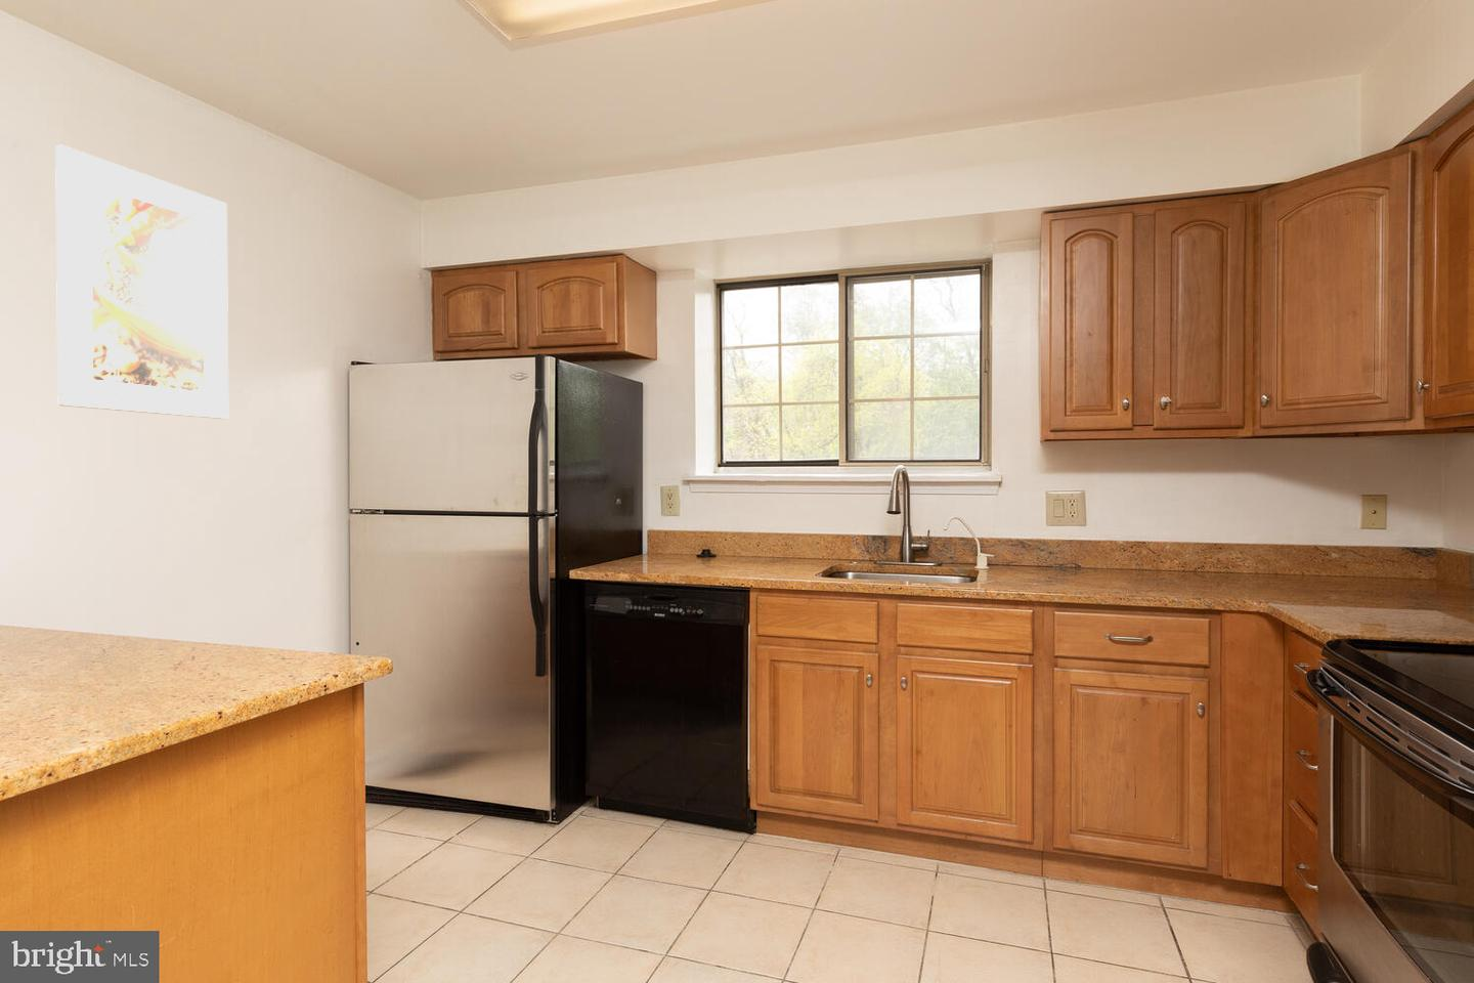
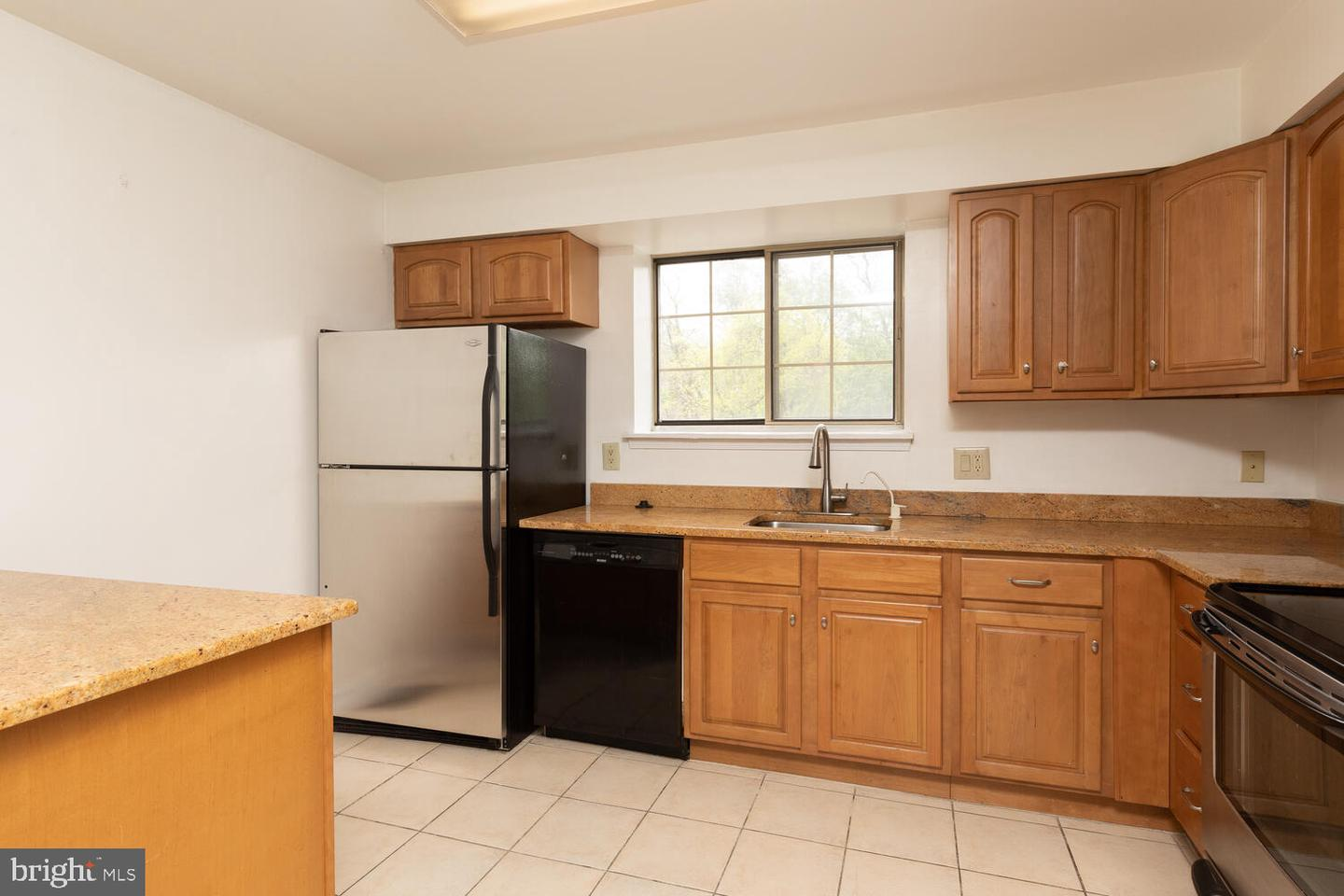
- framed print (149, 295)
